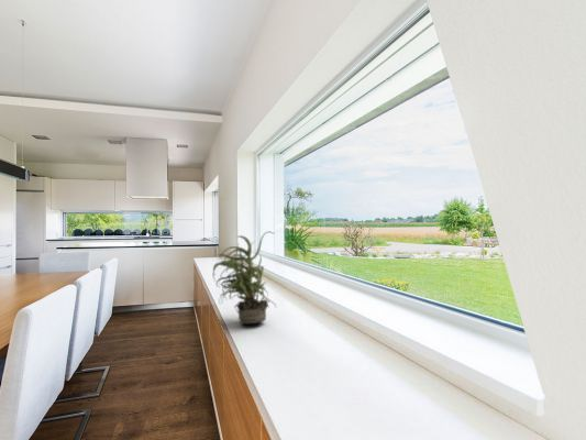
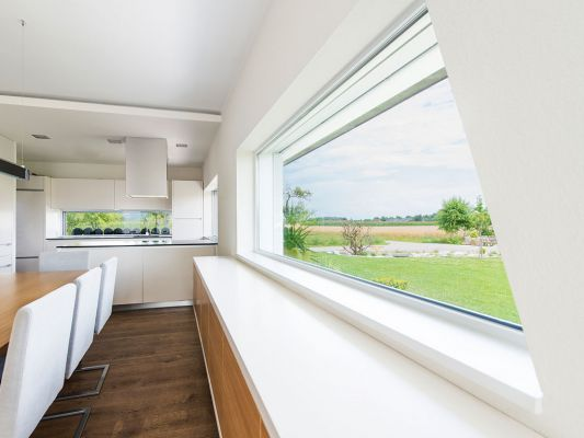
- potted plant (244, 277)
